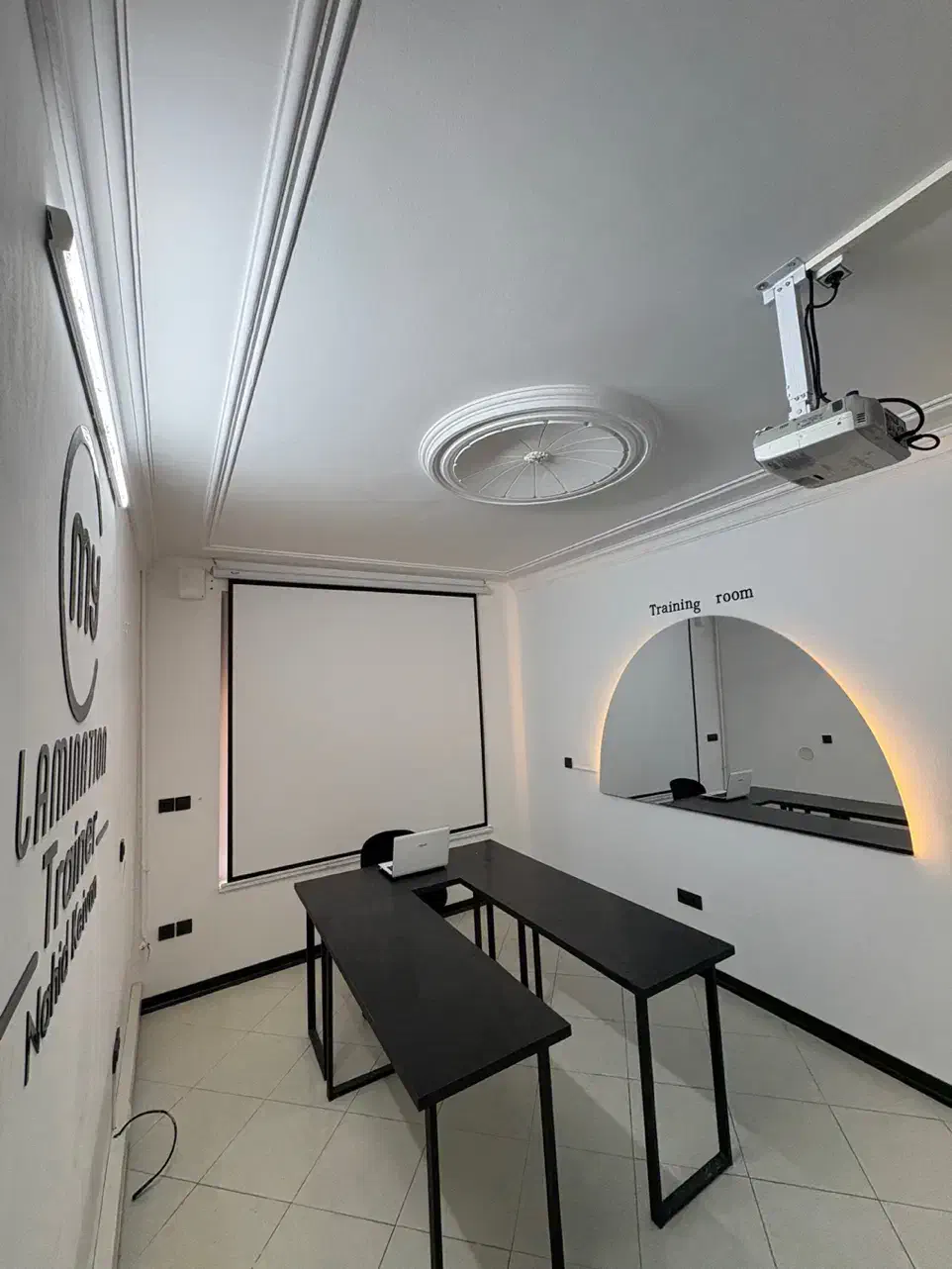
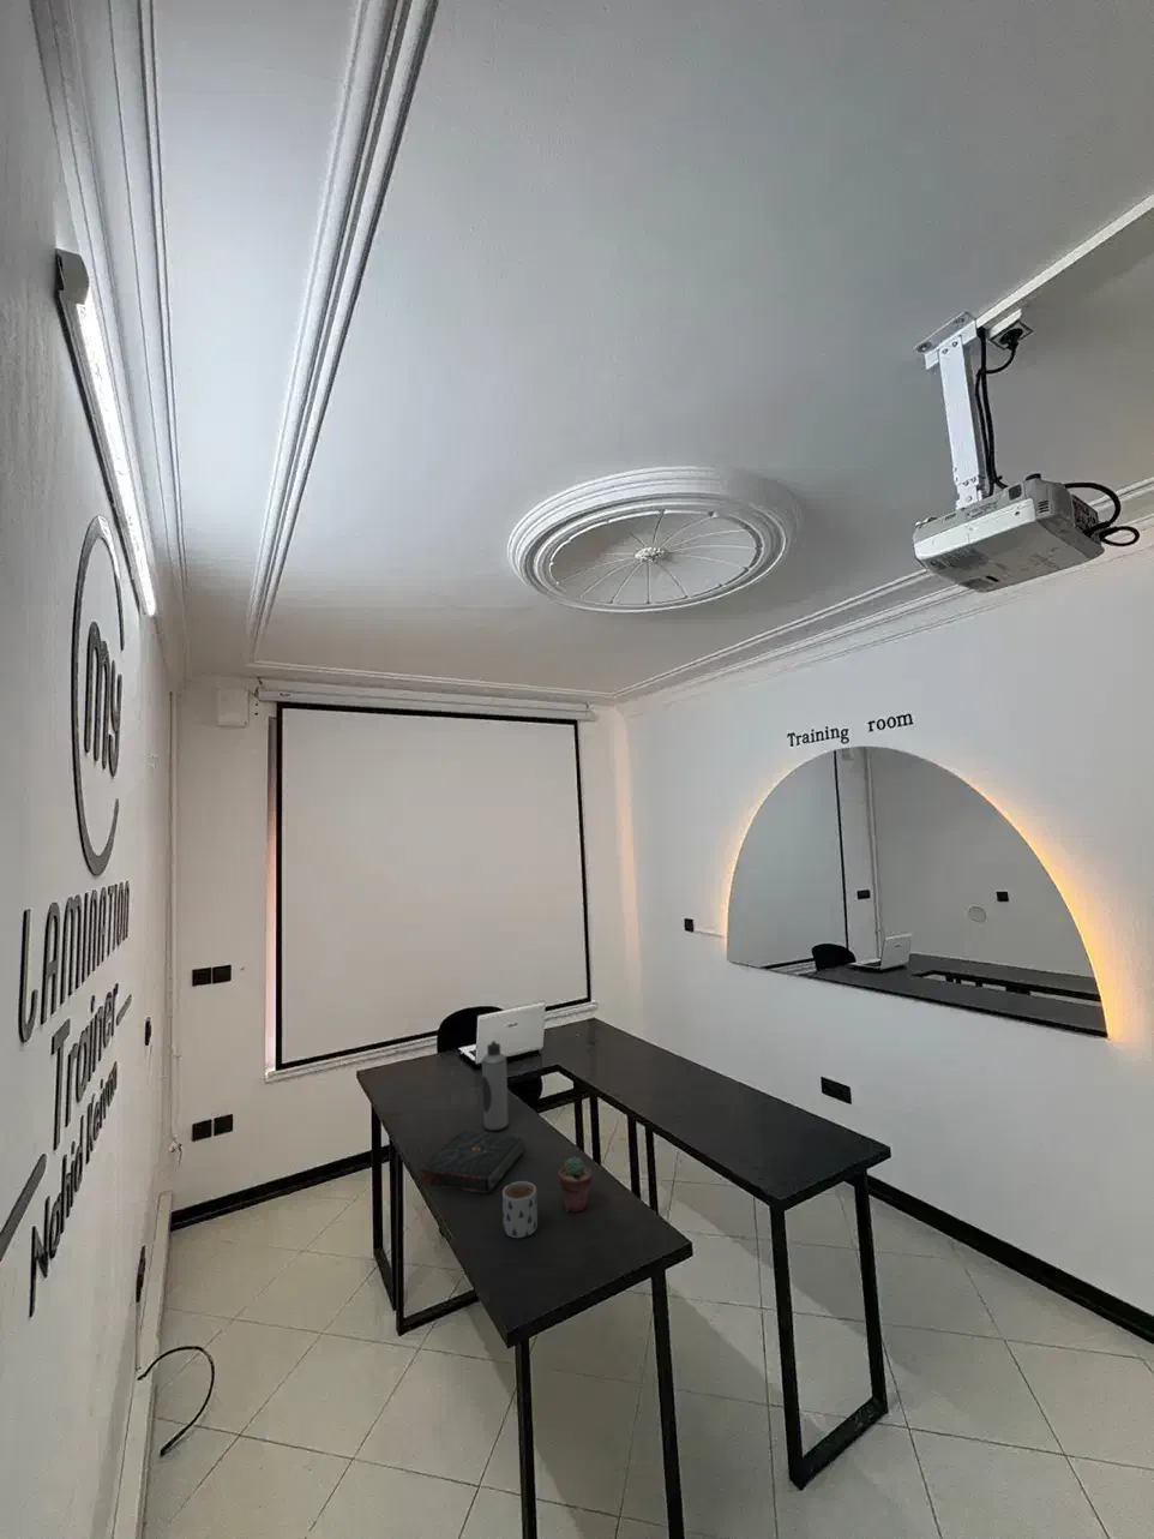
+ mug (518, 1205)
+ water bottle (495, 1083)
+ potted succulent (575, 1181)
+ book (474, 1158)
